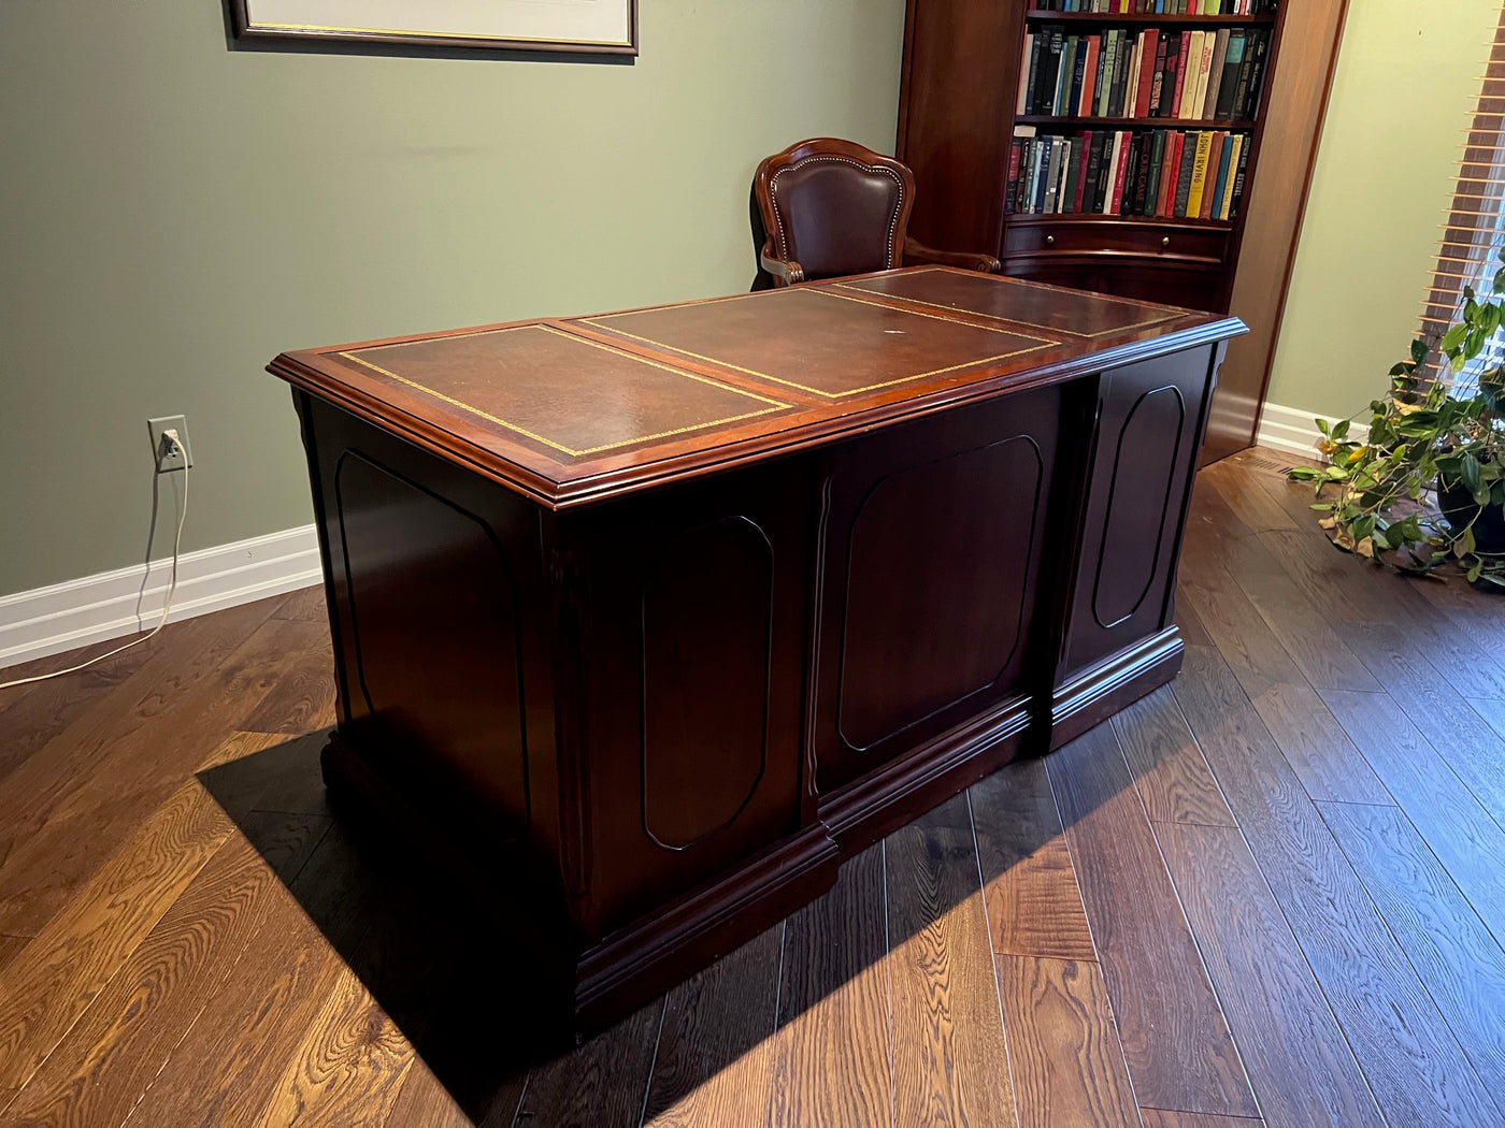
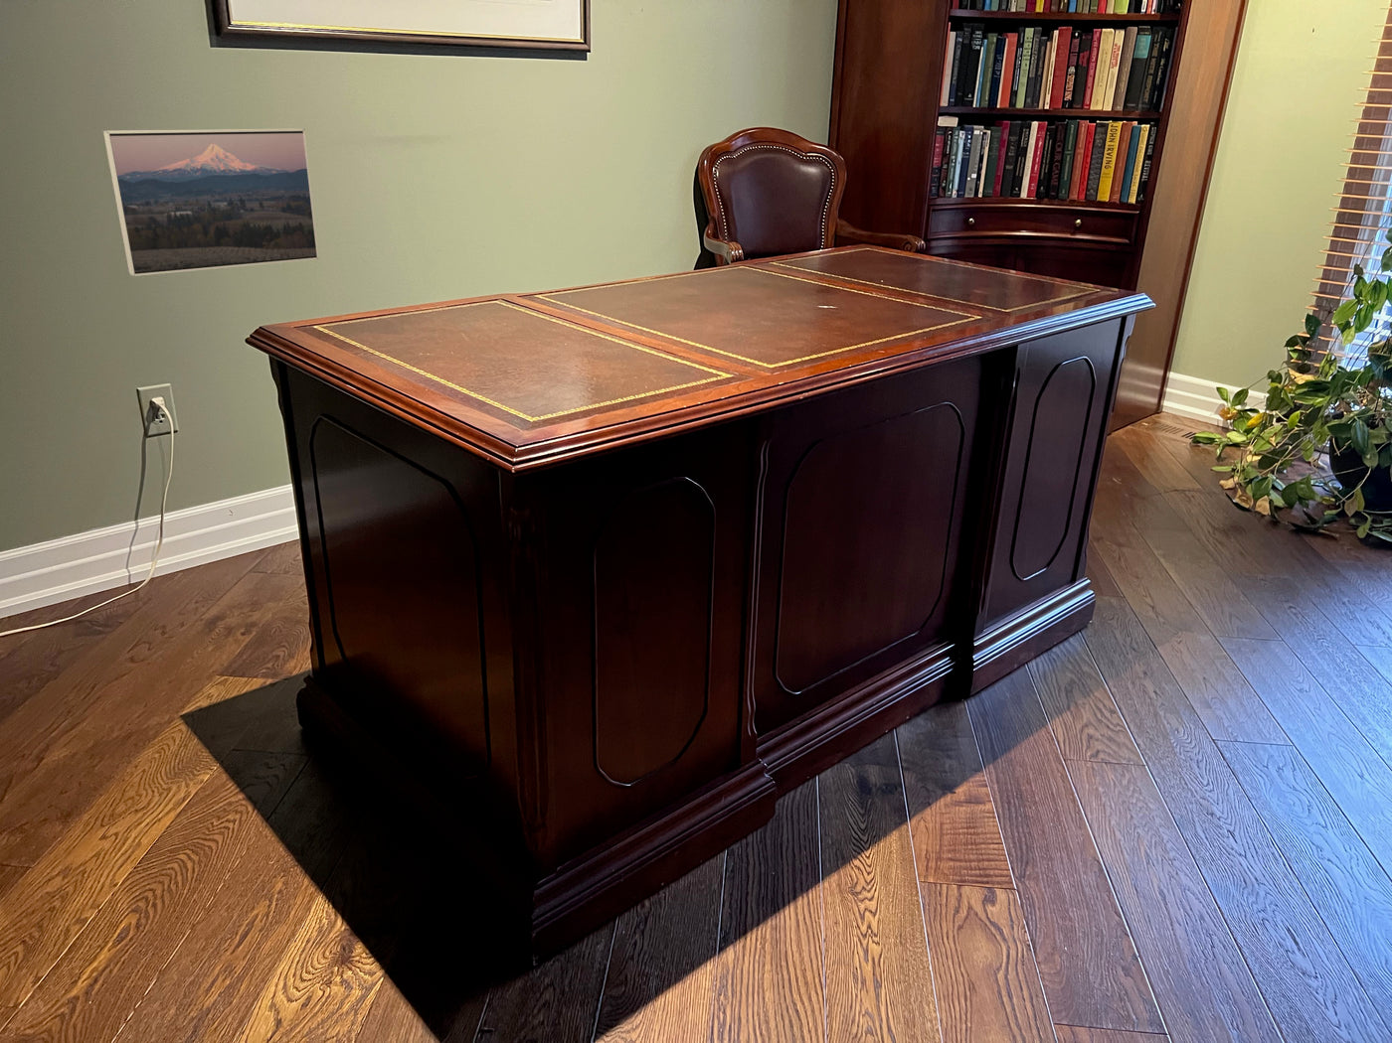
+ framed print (219, 199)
